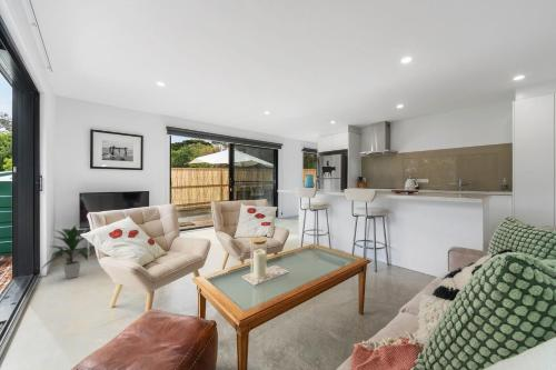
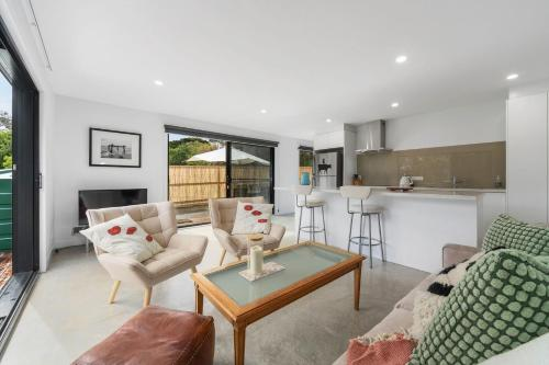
- indoor plant (69, 251)
